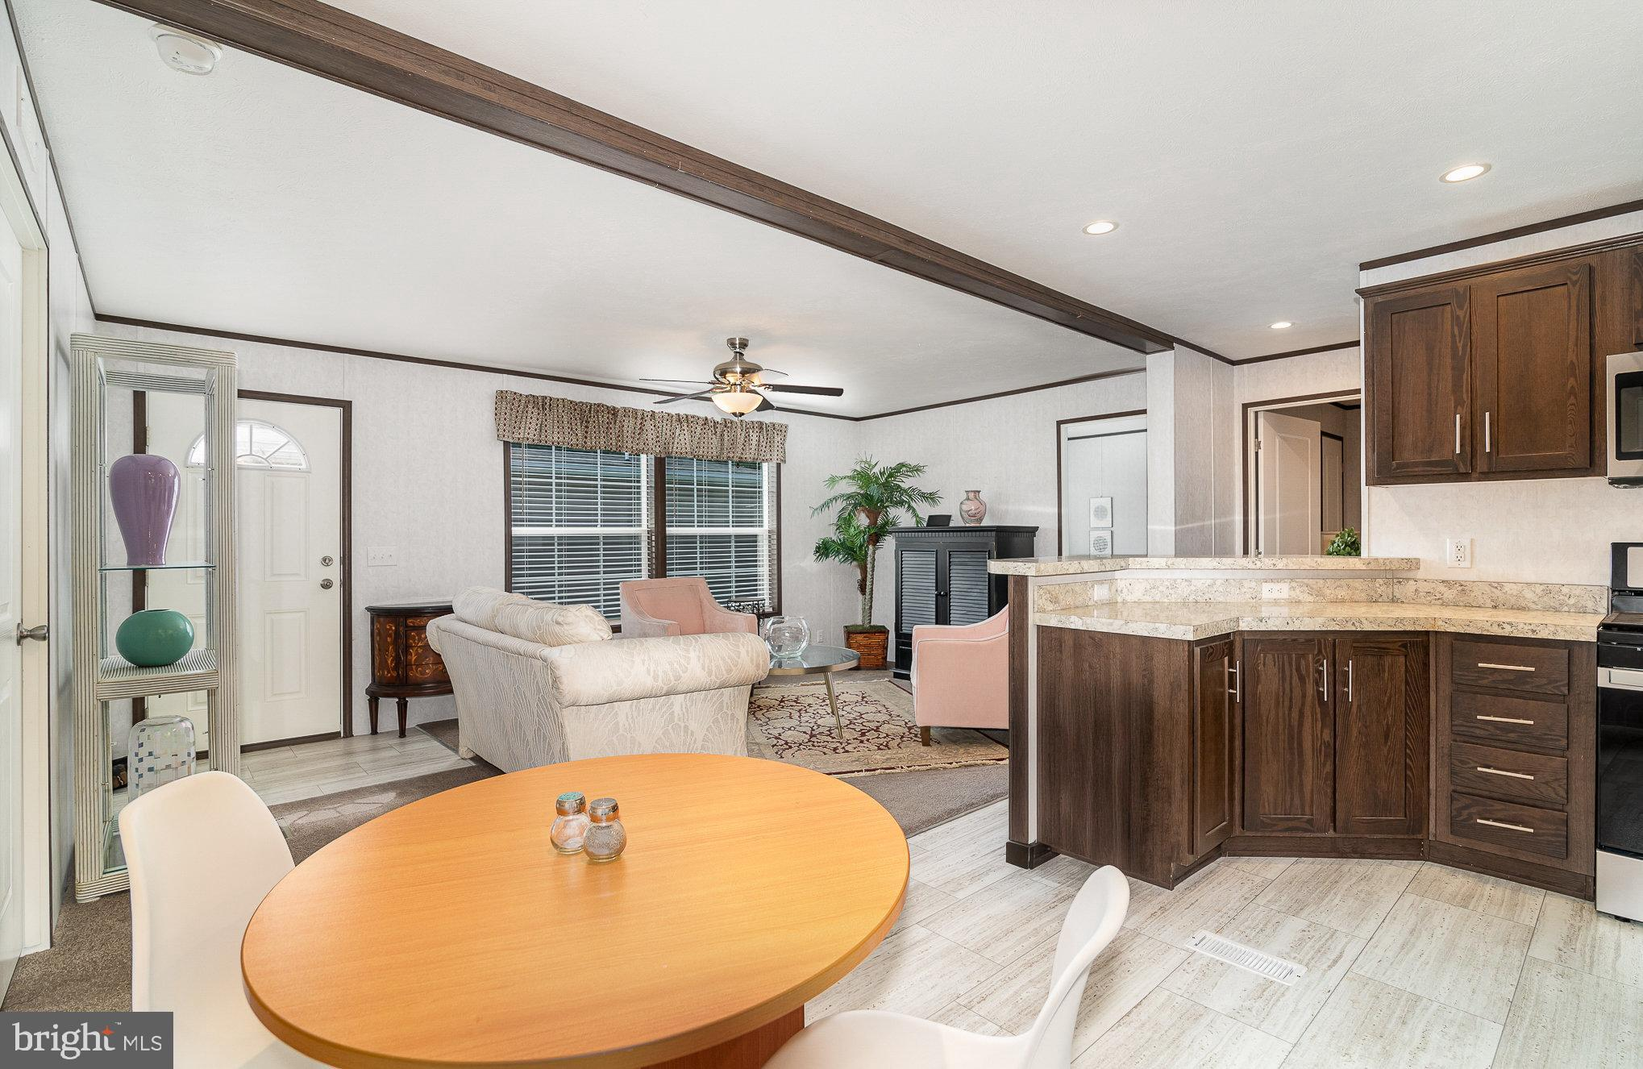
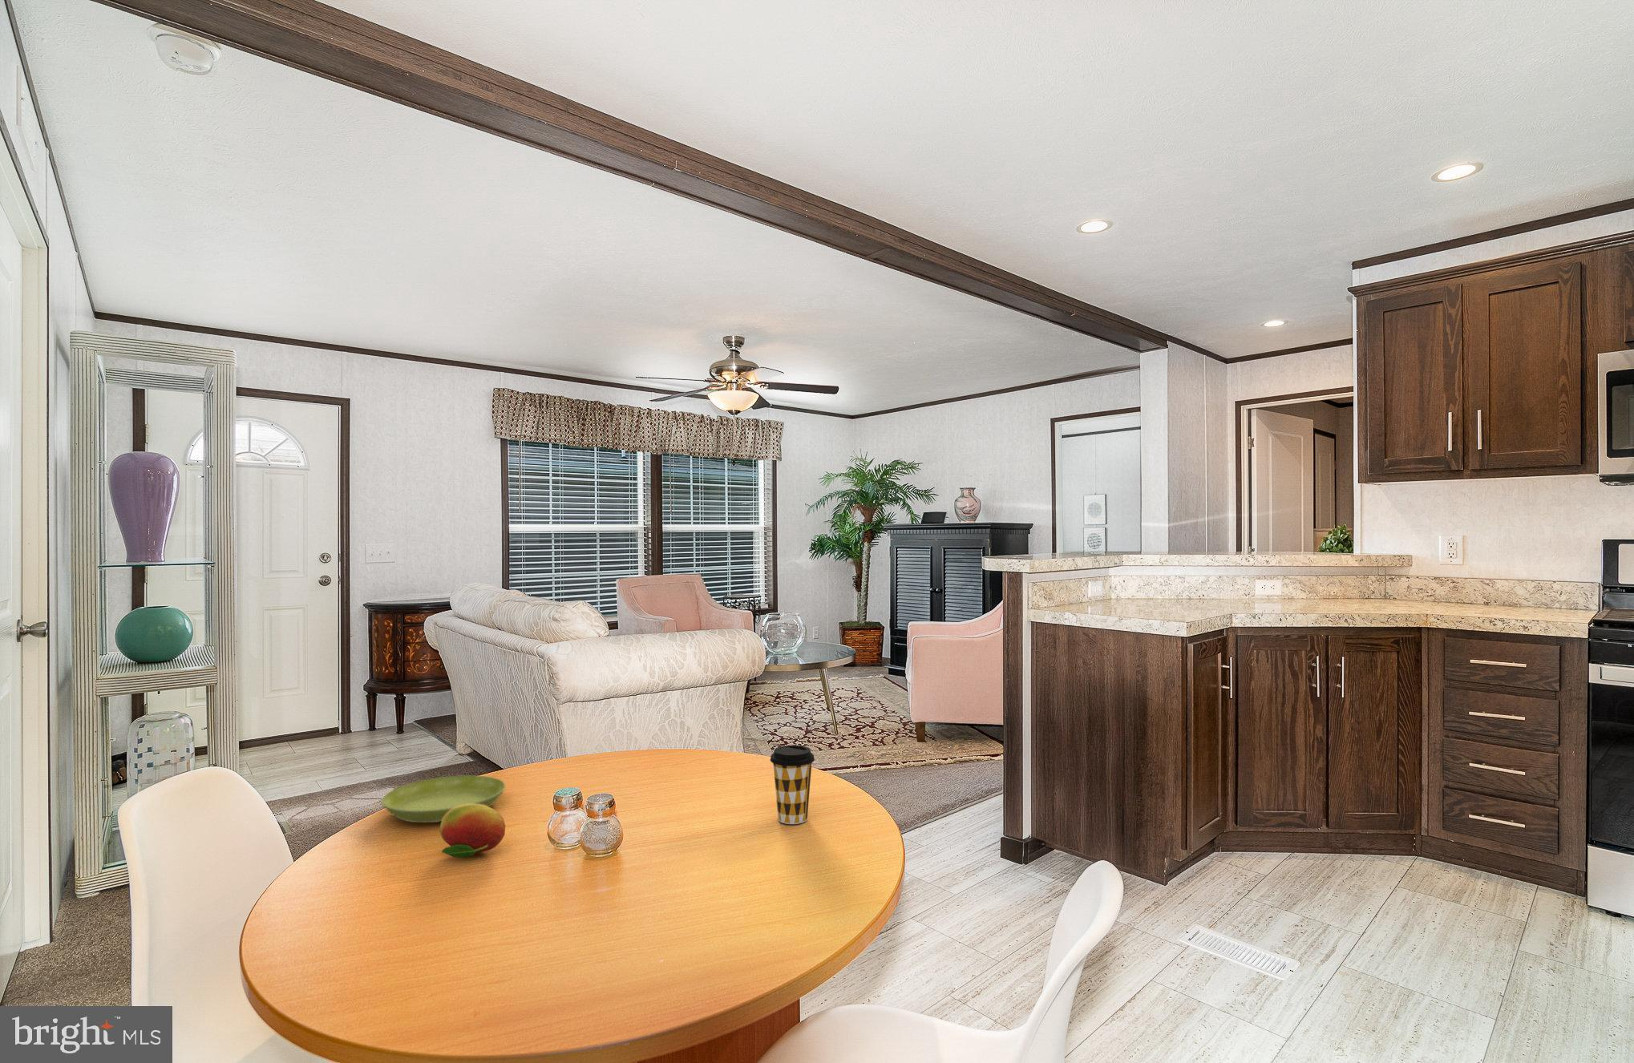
+ saucer (445, 799)
+ coffee cup (792, 784)
+ fruit (473, 828)
